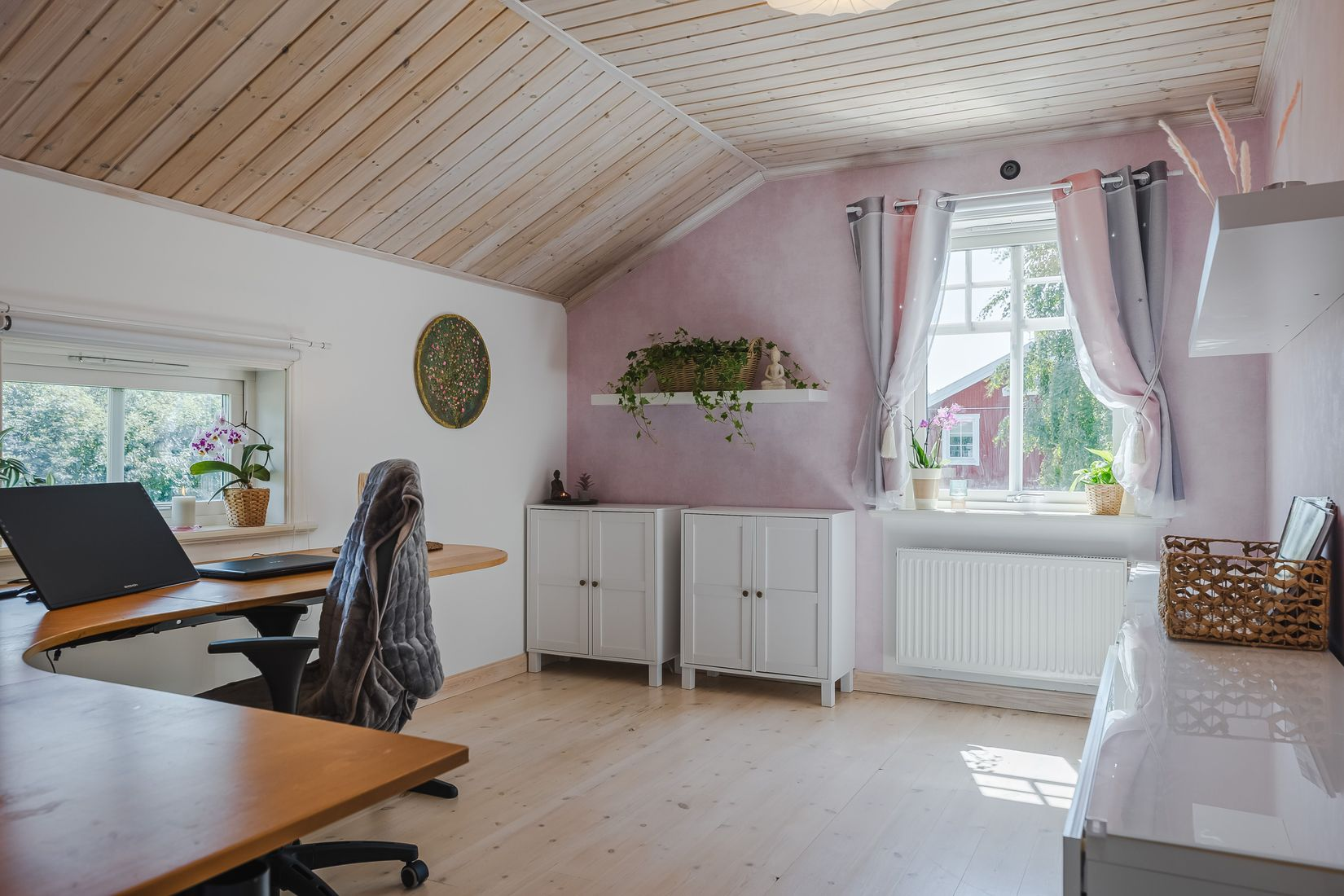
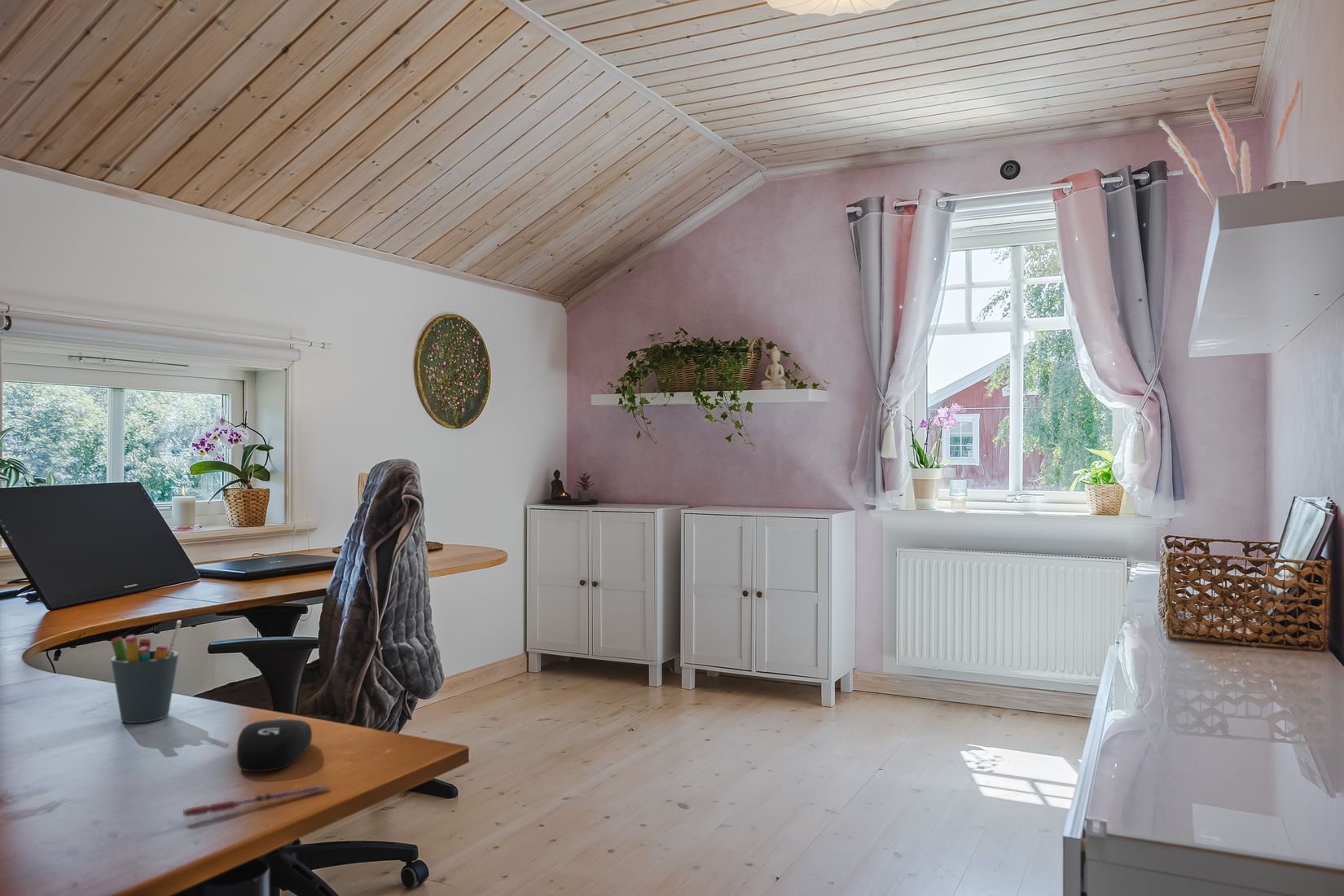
+ pen (259, 798)
+ pen holder (144, 670)
+ computer mouse (273, 739)
